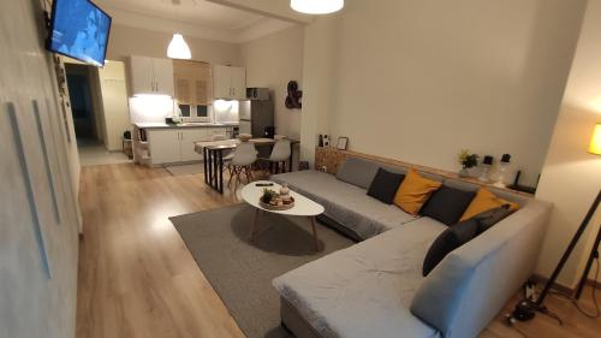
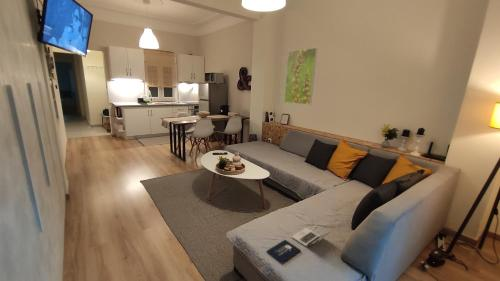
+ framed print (299, 77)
+ laptop (300, 238)
